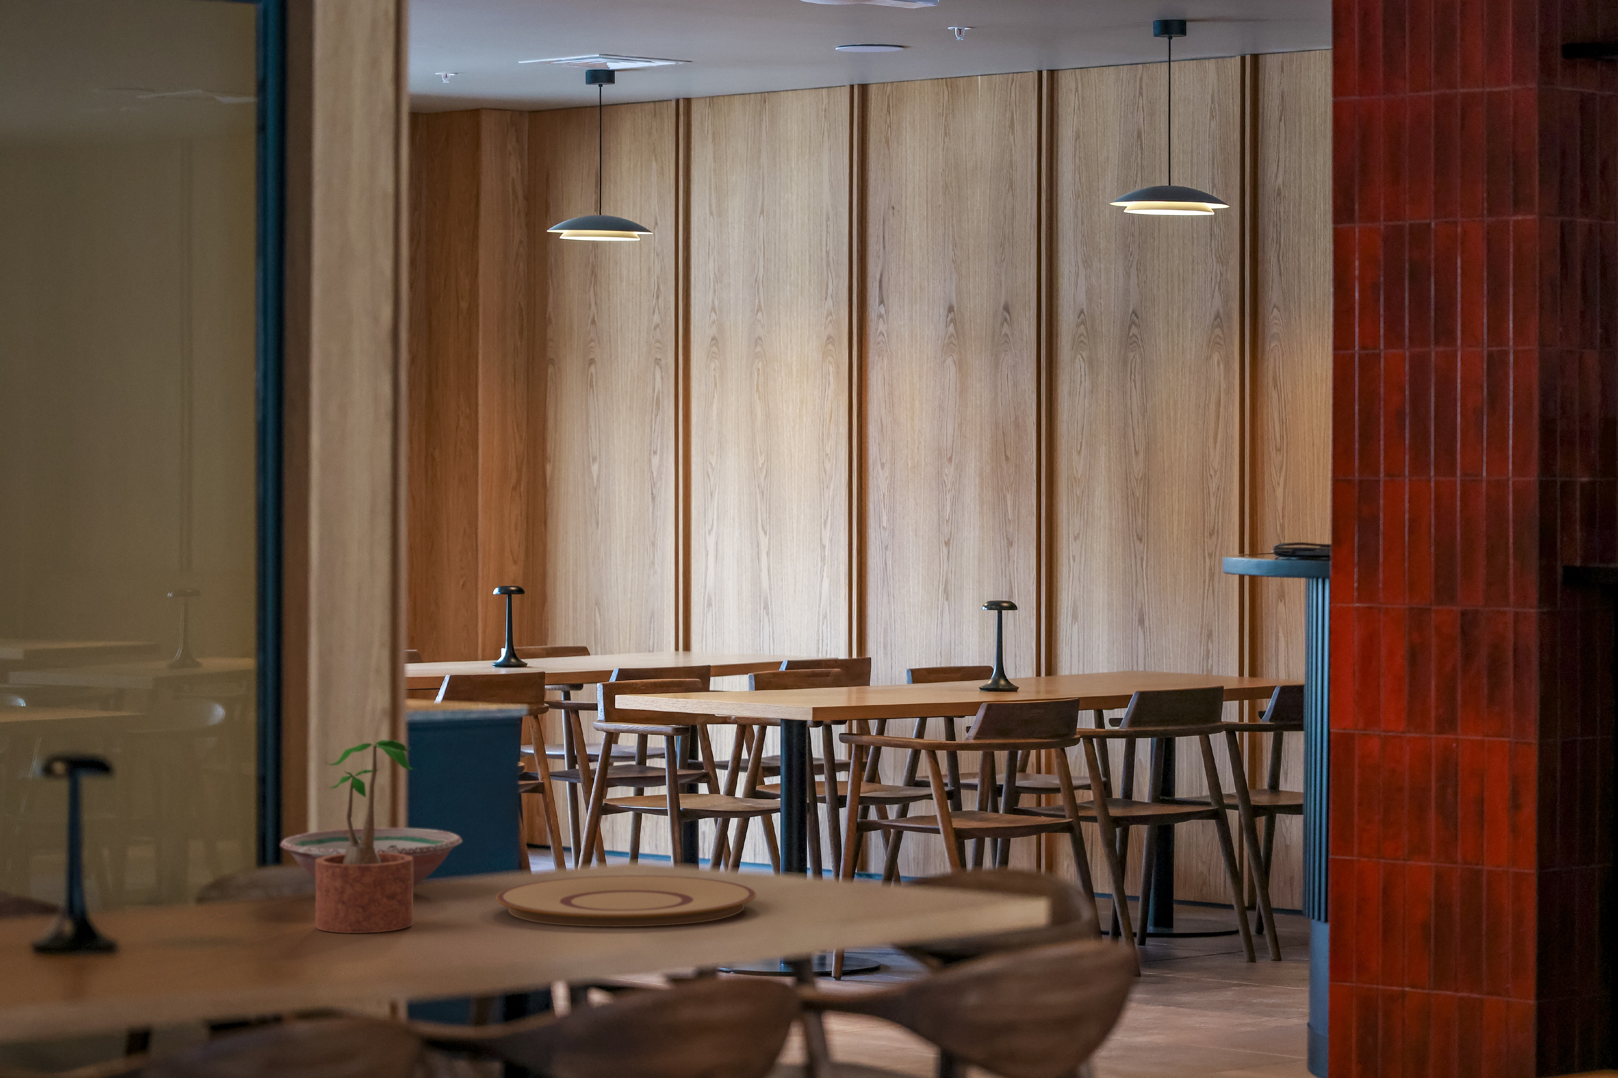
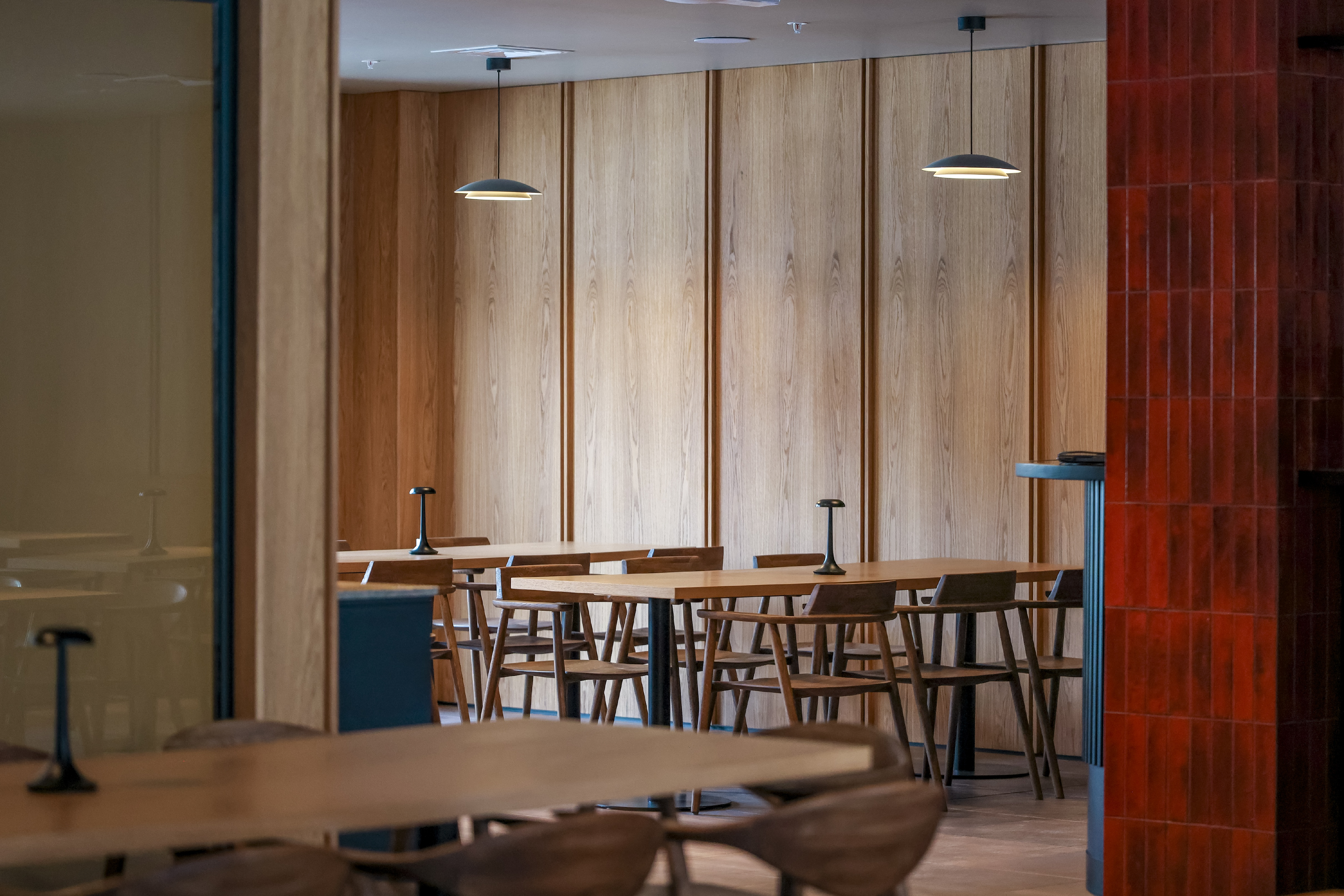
- plate (626, 901)
- bowl (377, 852)
- potted plant (371, 834)
